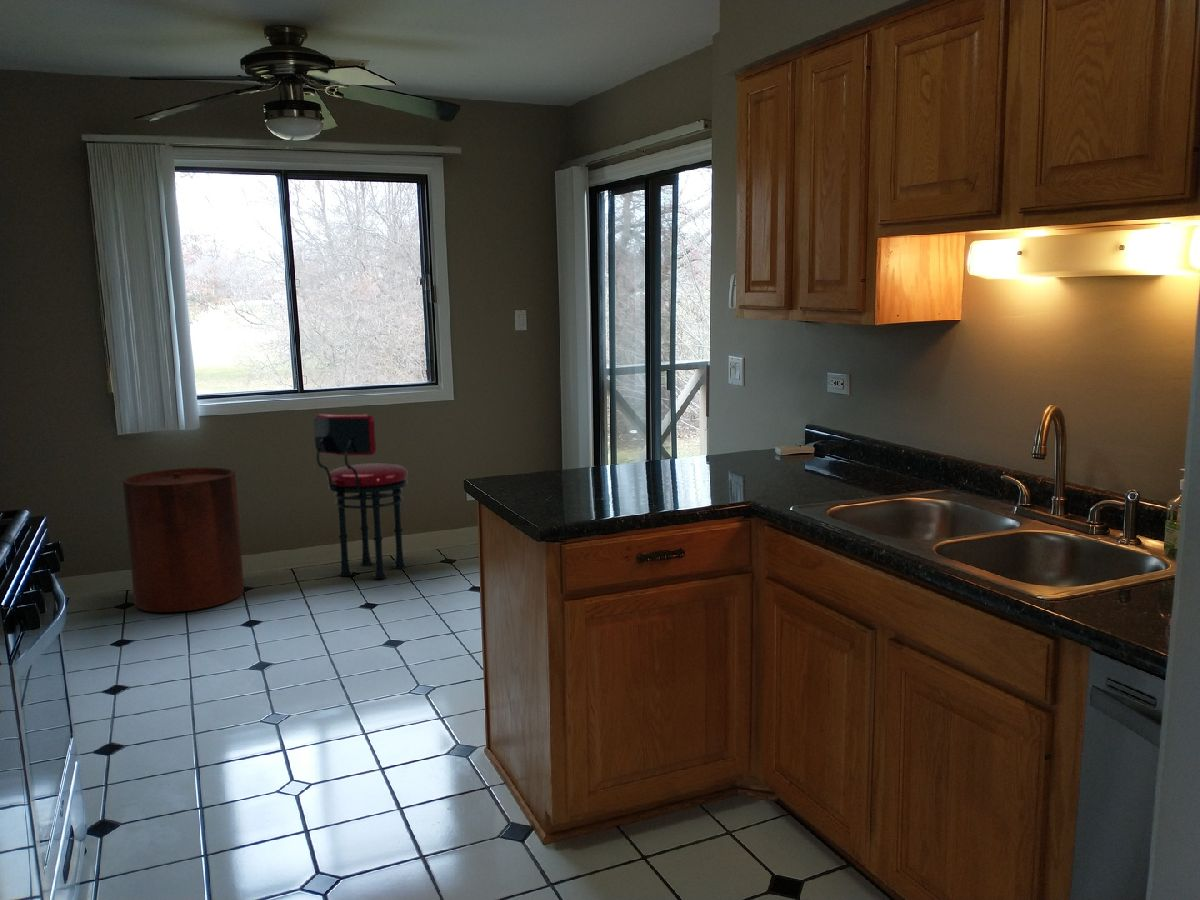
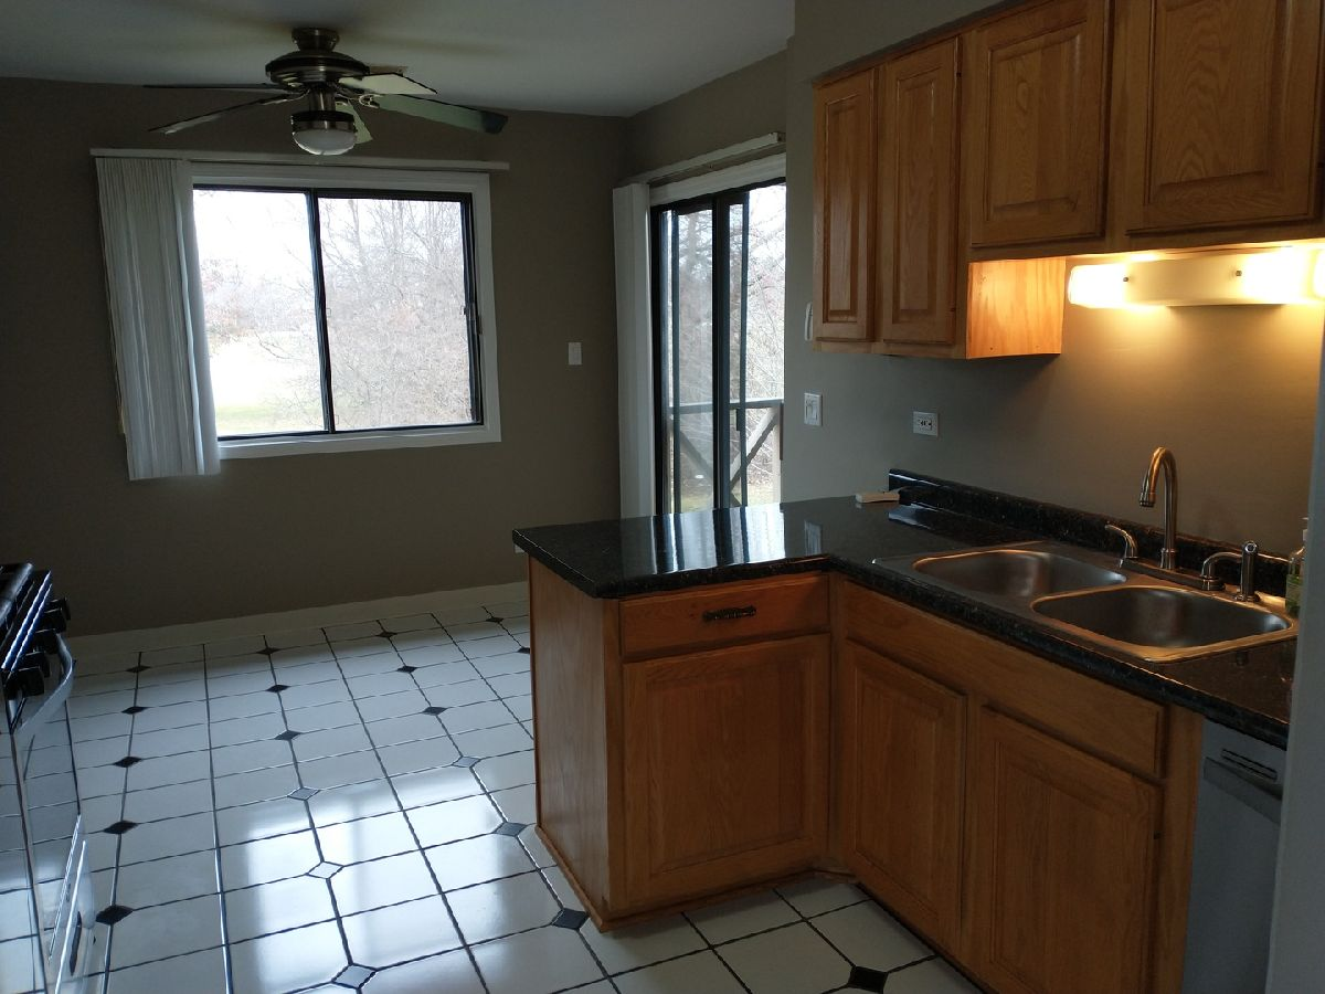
- trash can (185, 536)
- stool (363, 493)
